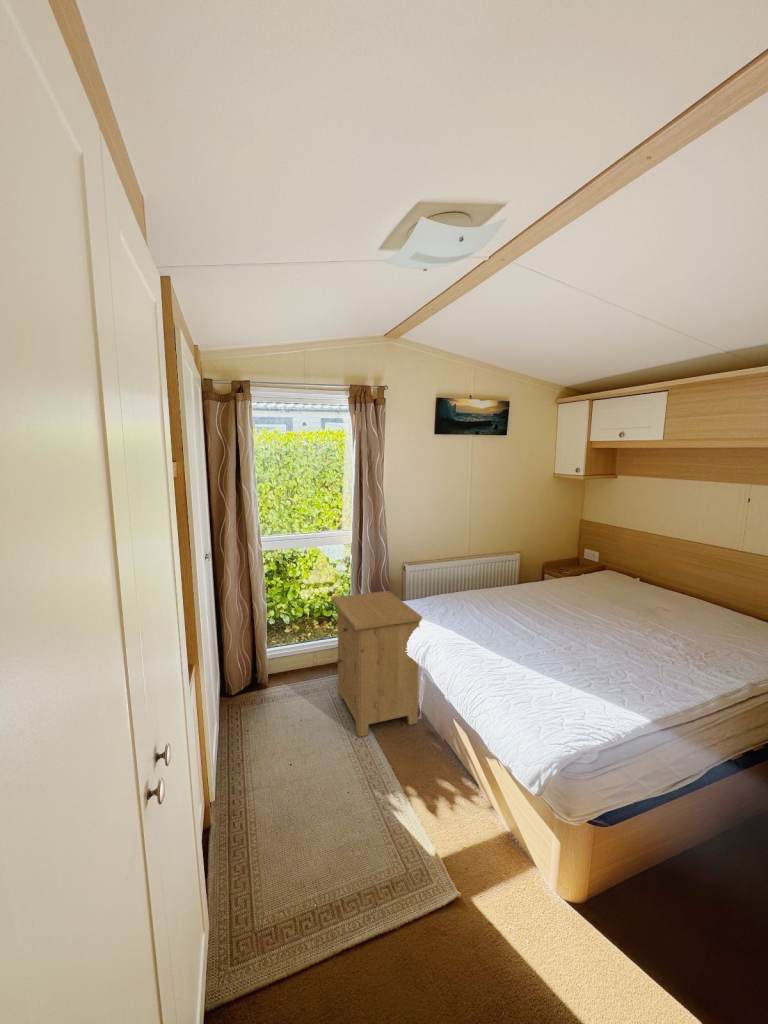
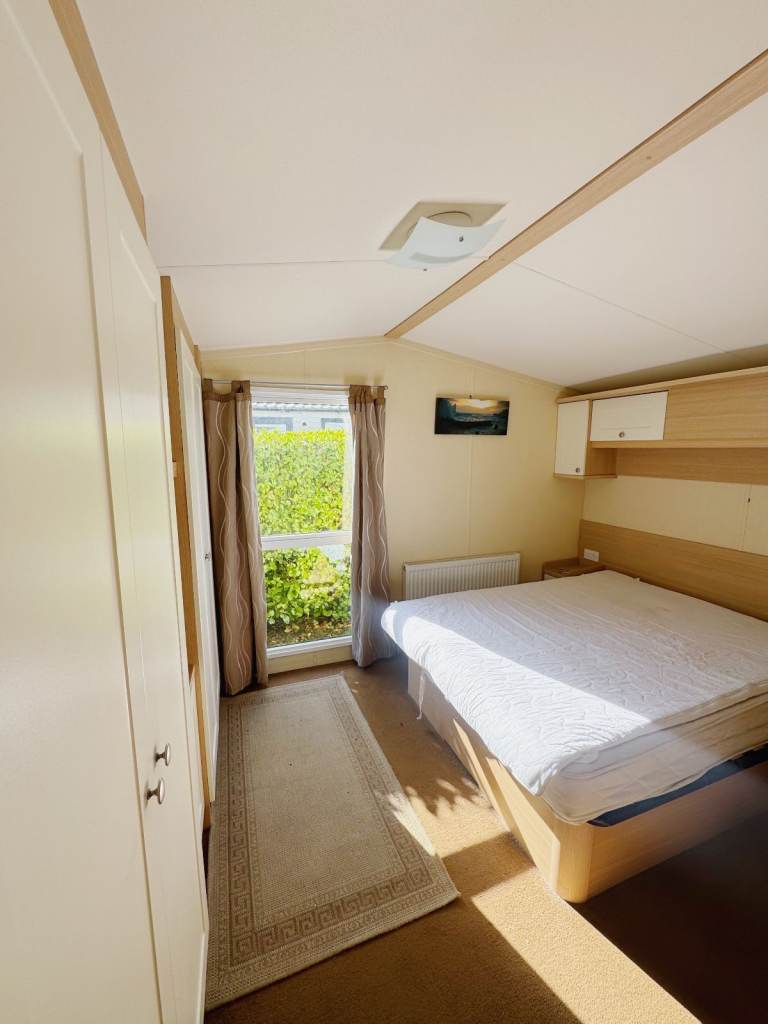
- nightstand (373, 659)
